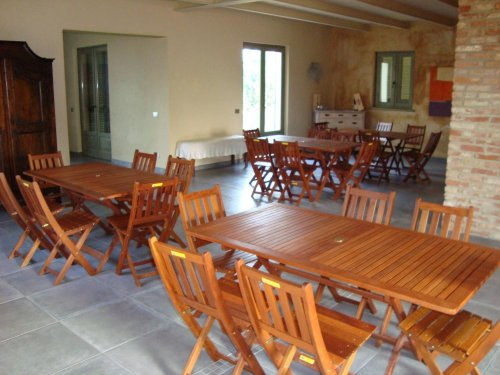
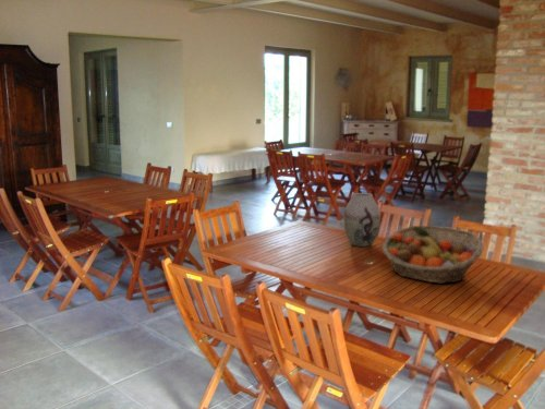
+ fruit basket (431, 253)
+ vase (362, 219)
